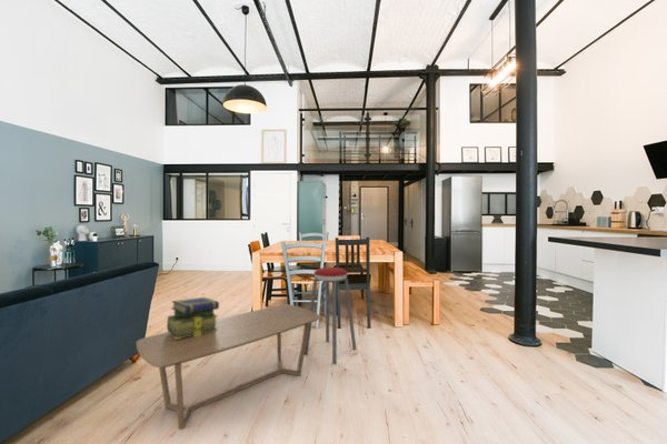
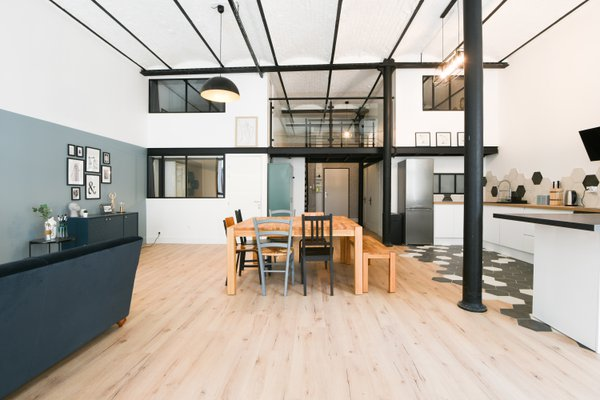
- stack of books (193, 314)
- music stool (332, 310)
- coffee table (237, 346)
